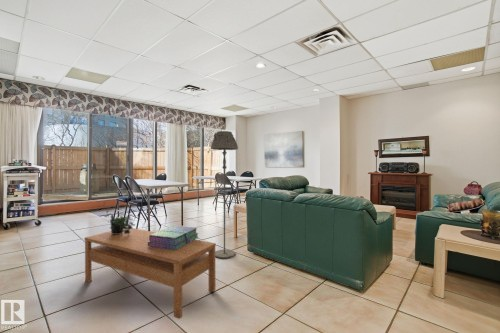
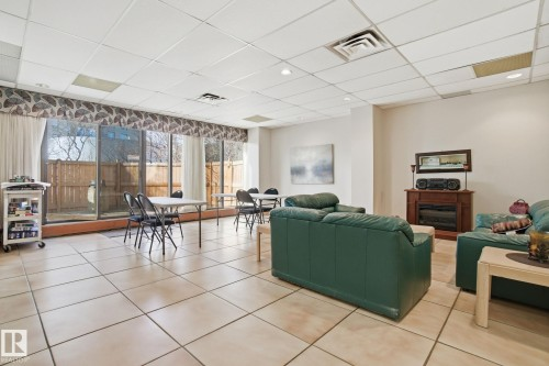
- potted plant (120, 221)
- coffee table (147, 263)
- stack of books (174, 236)
- floor lamp (224, 193)
